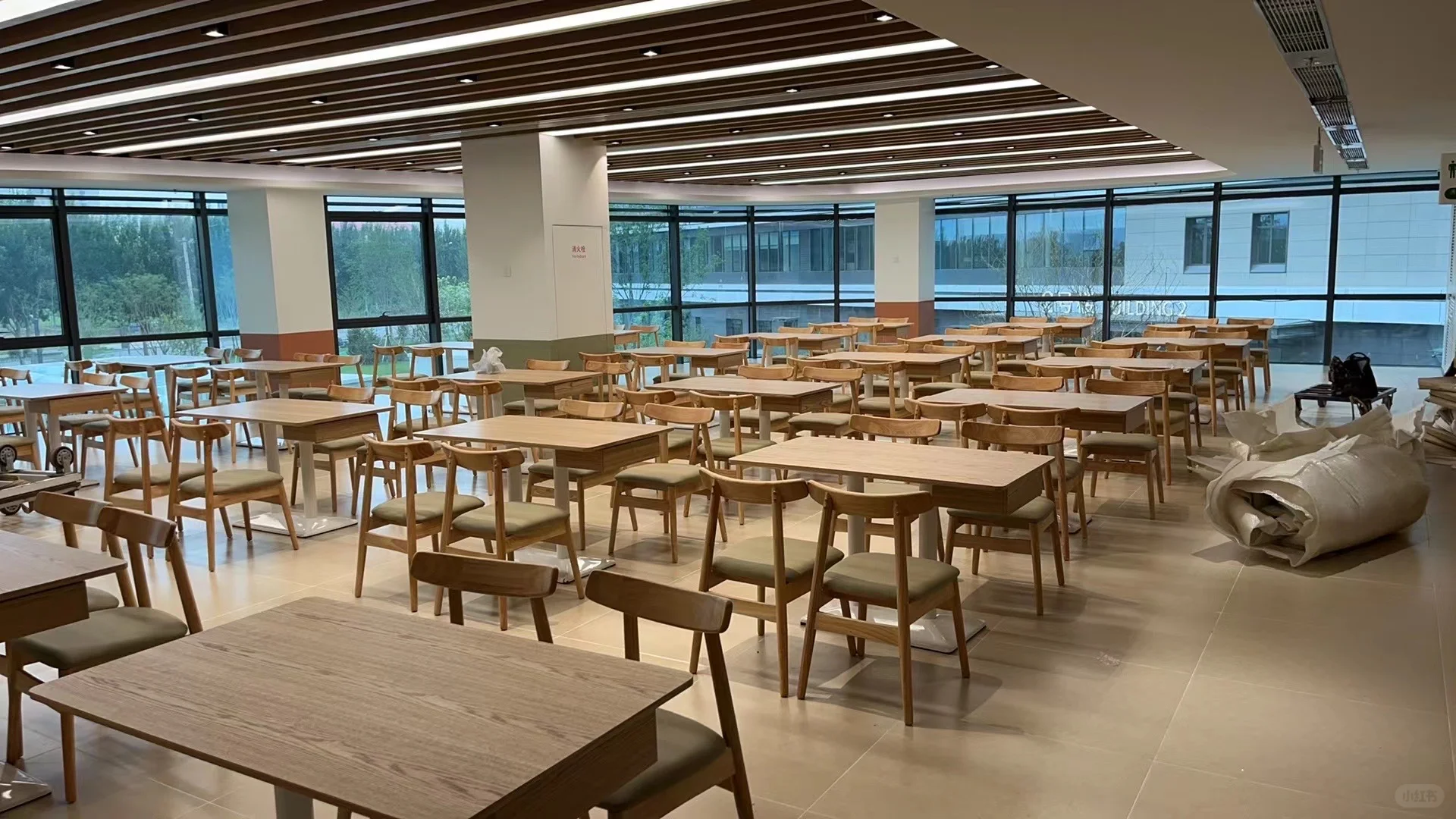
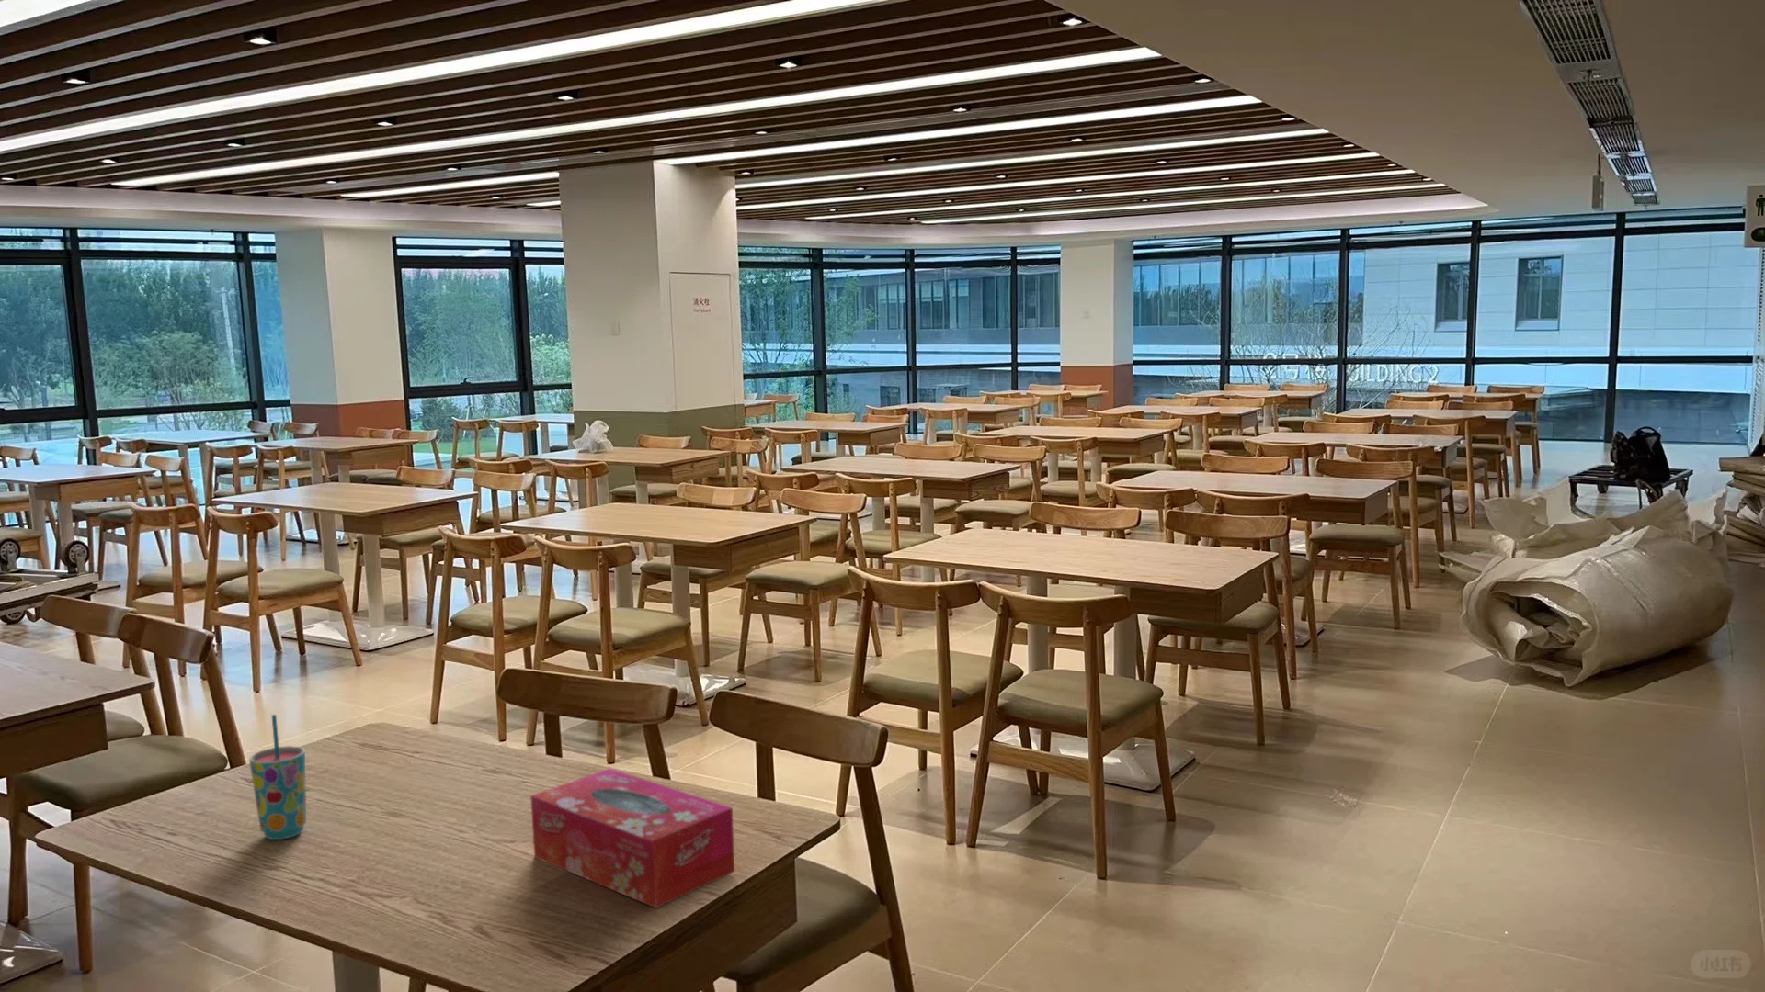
+ cup (279, 774)
+ tissue box (630, 832)
